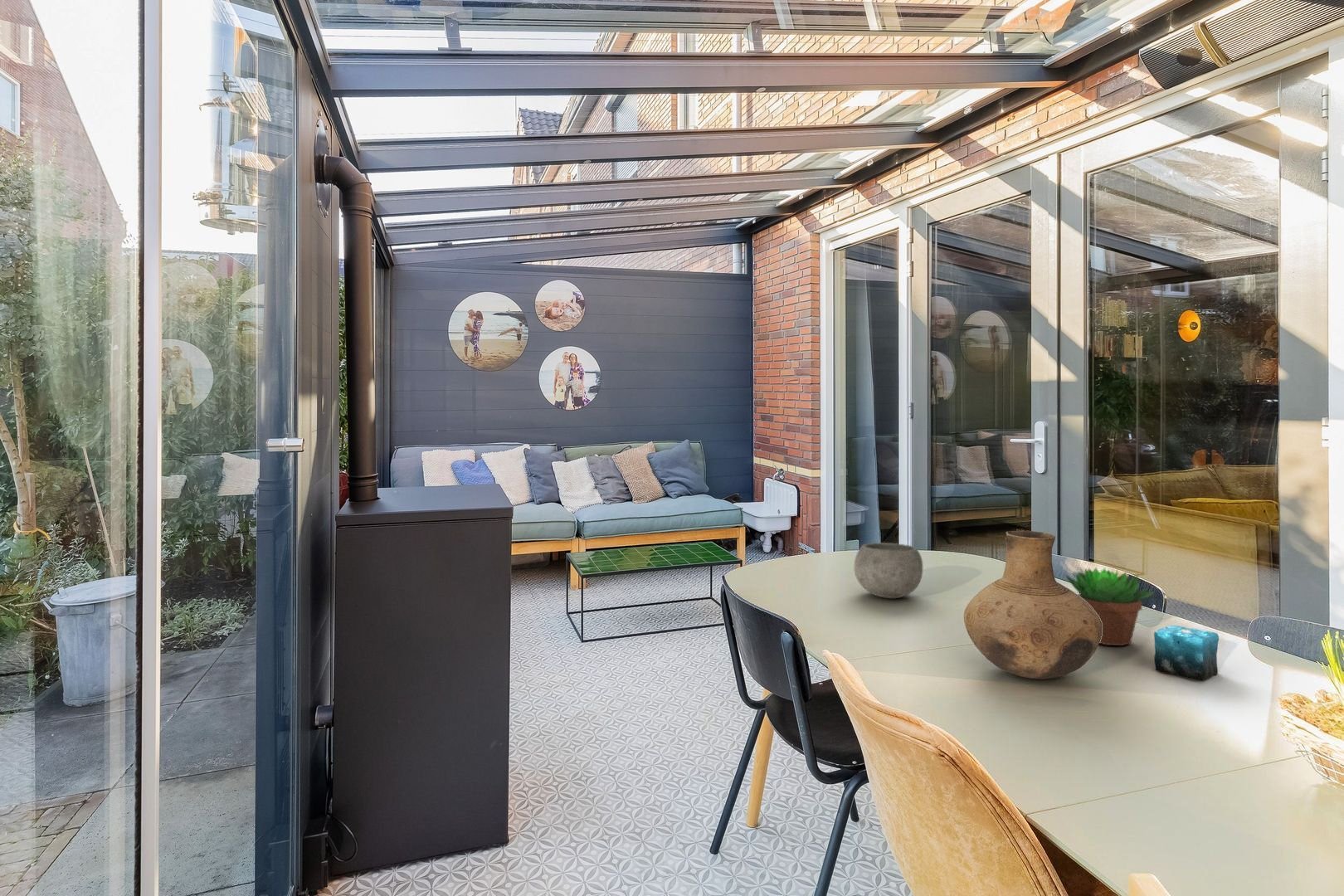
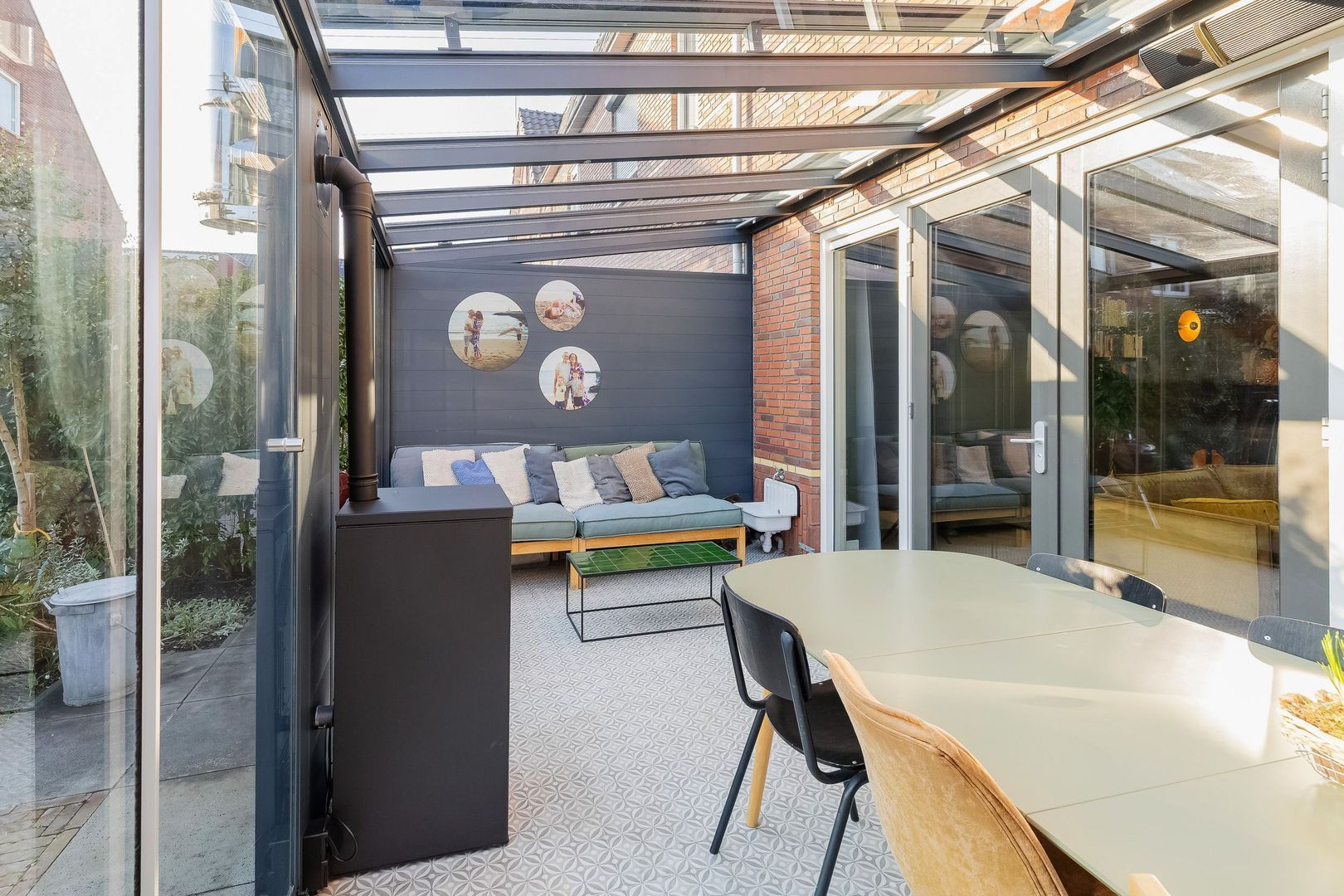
- candle (1186, 643)
- bowl (888, 571)
- vase (1030, 604)
- succulent plant (1106, 603)
